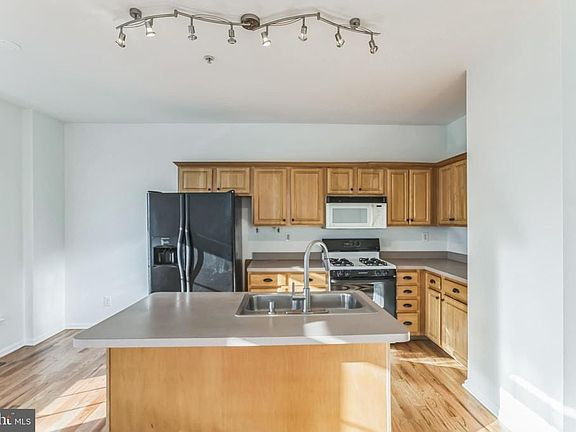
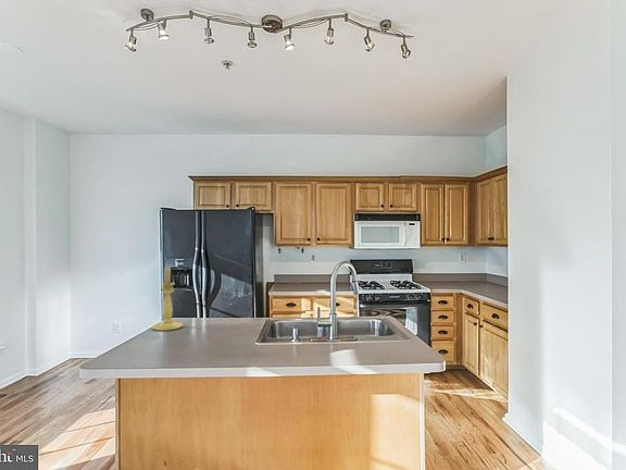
+ candle holder (167, 296)
